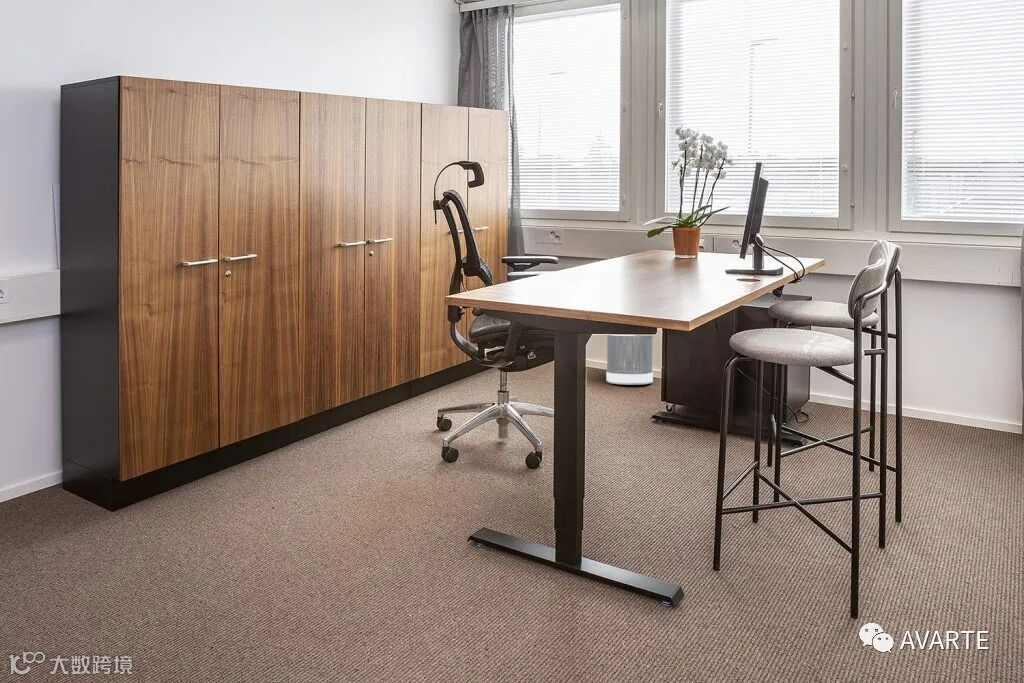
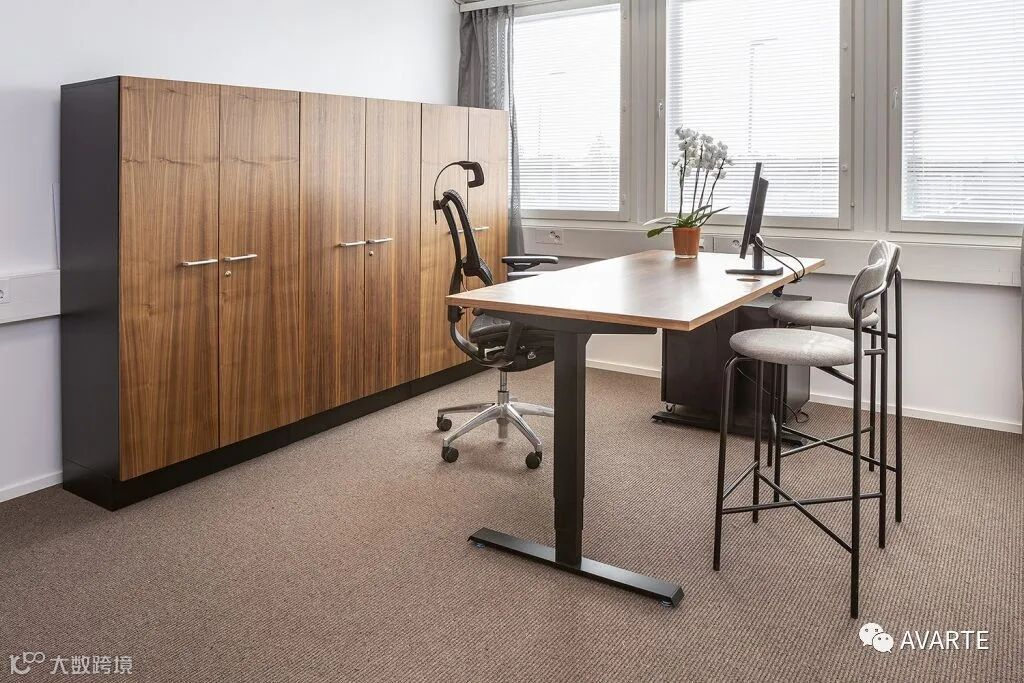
- wastebasket (629, 356)
